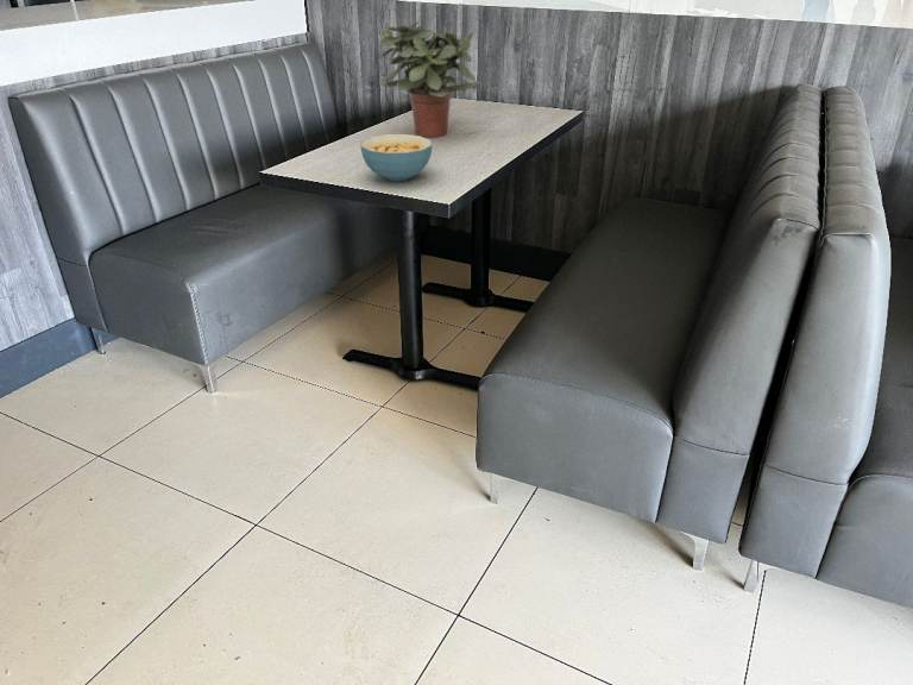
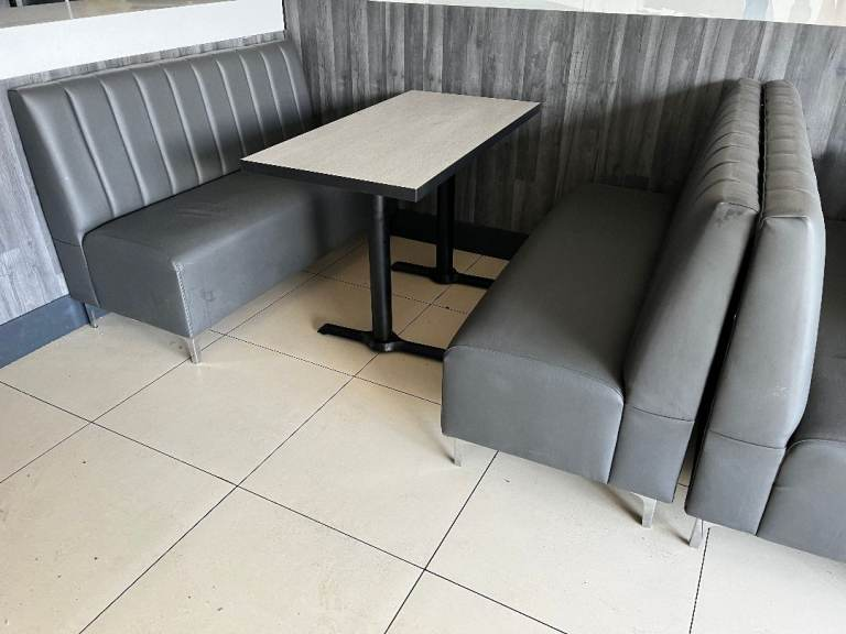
- potted plant (432, 78)
- cereal bowl (396, 161)
